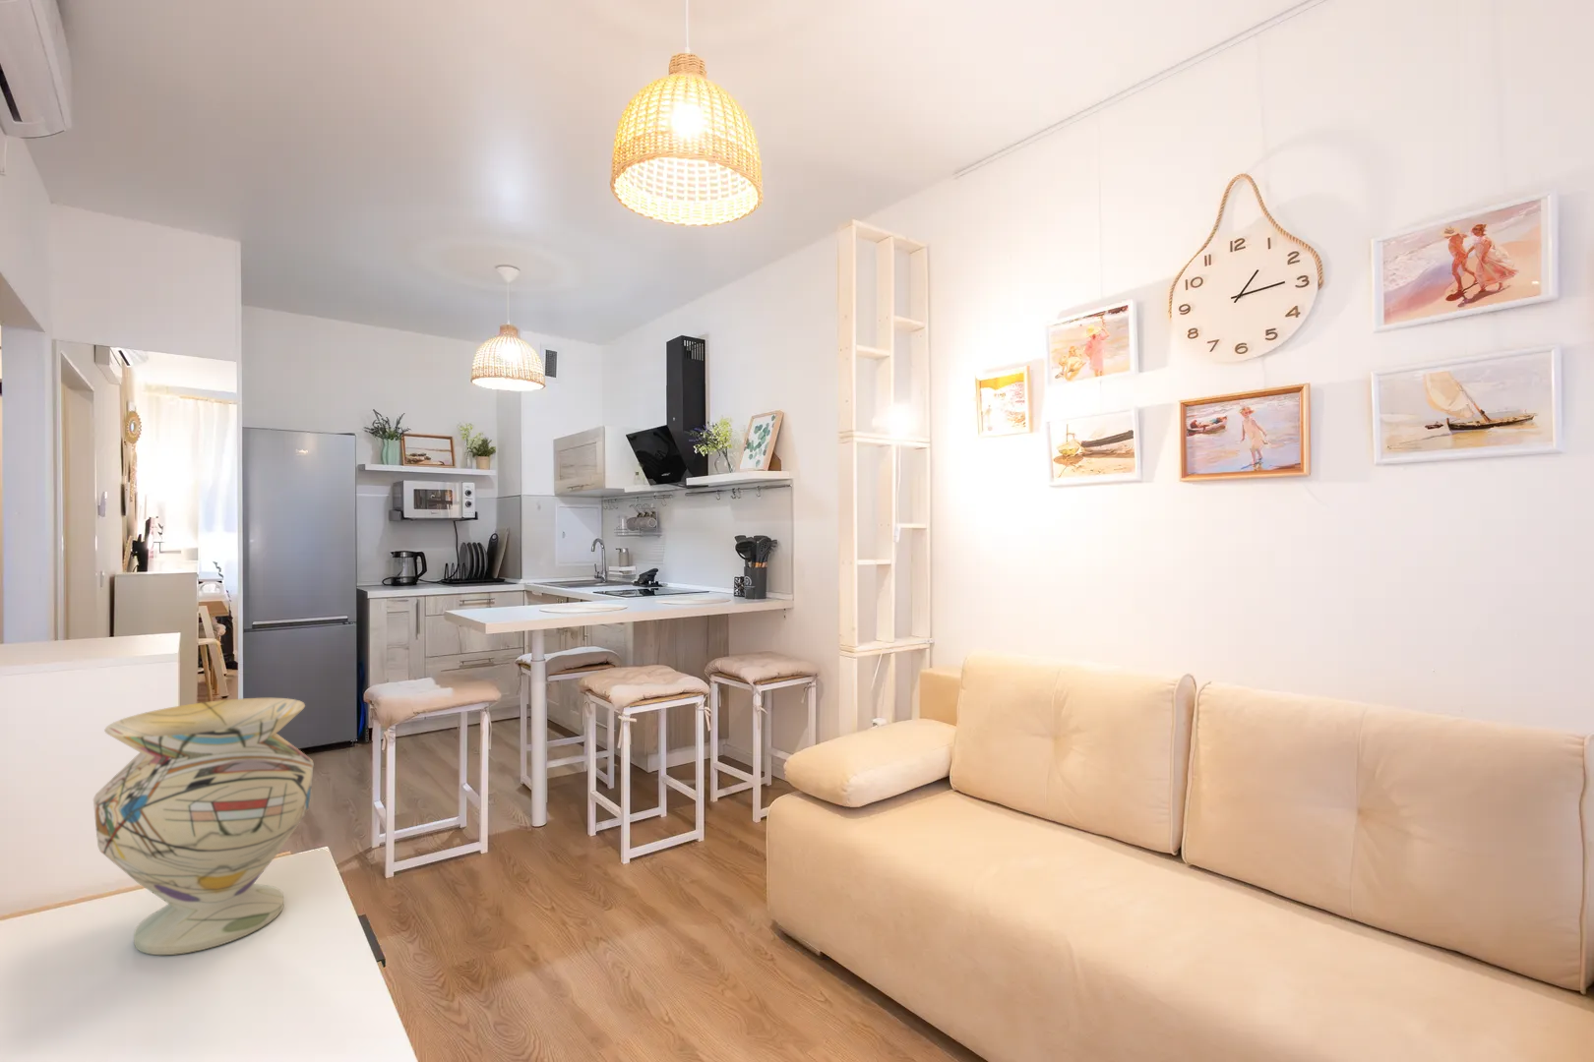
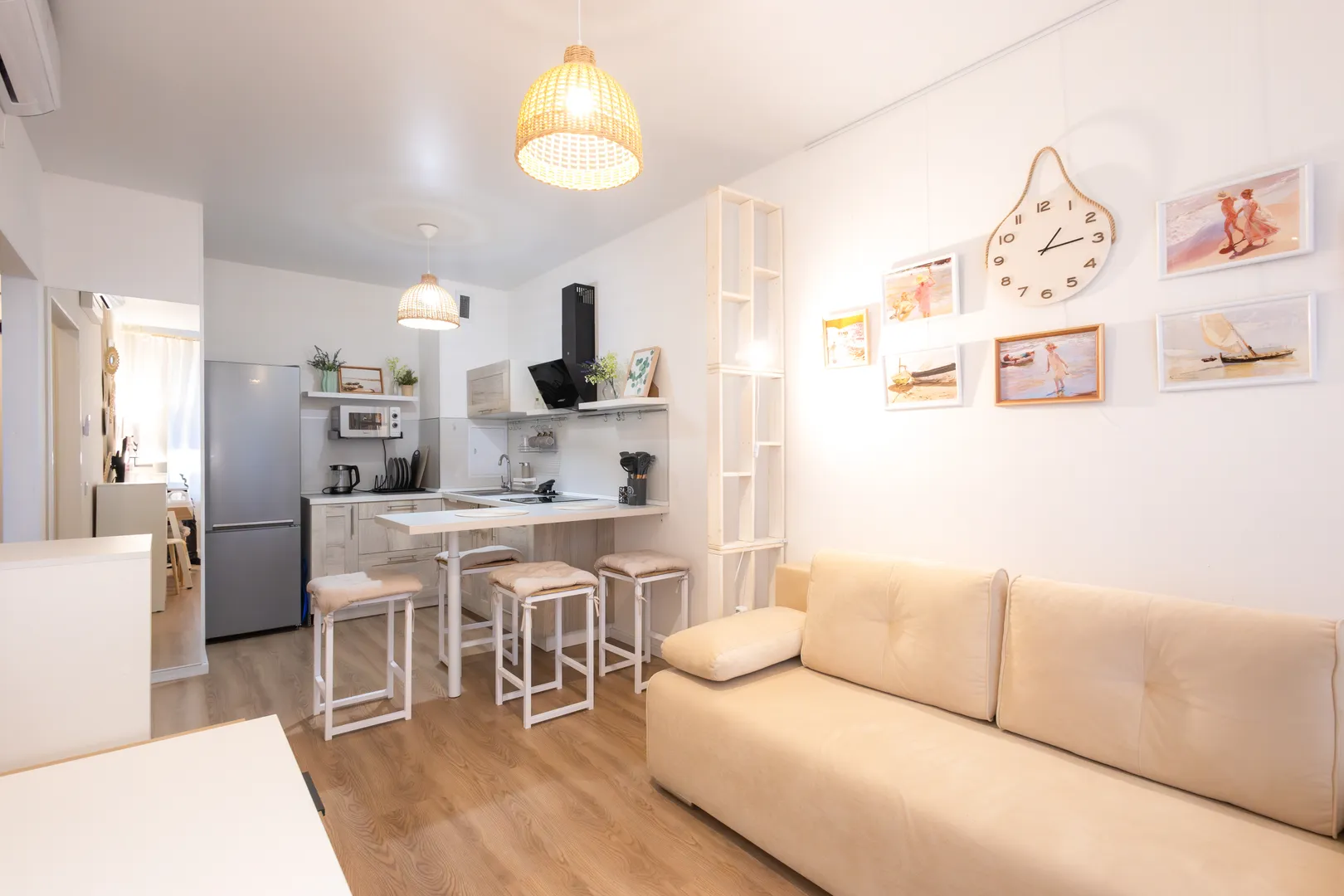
- decorative vase (211, 818)
